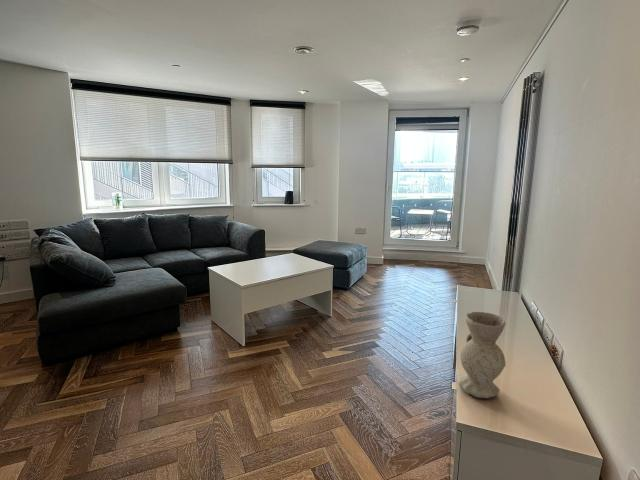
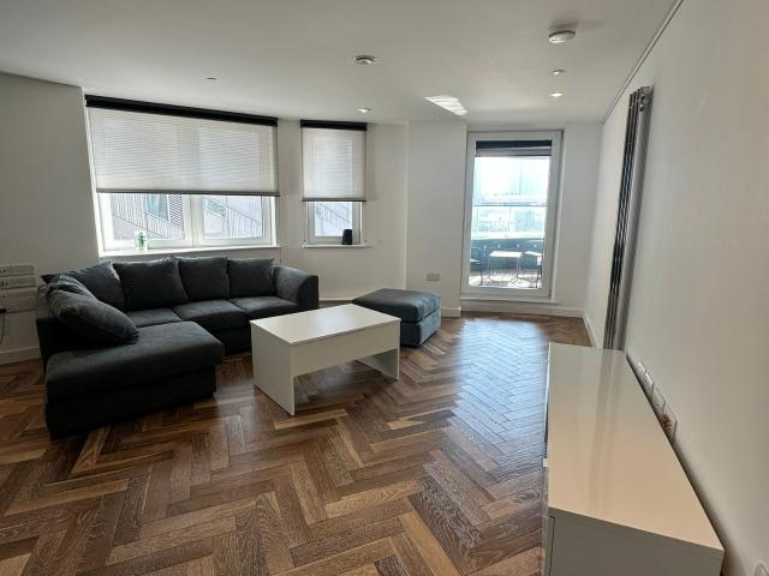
- vase (481, 352)
